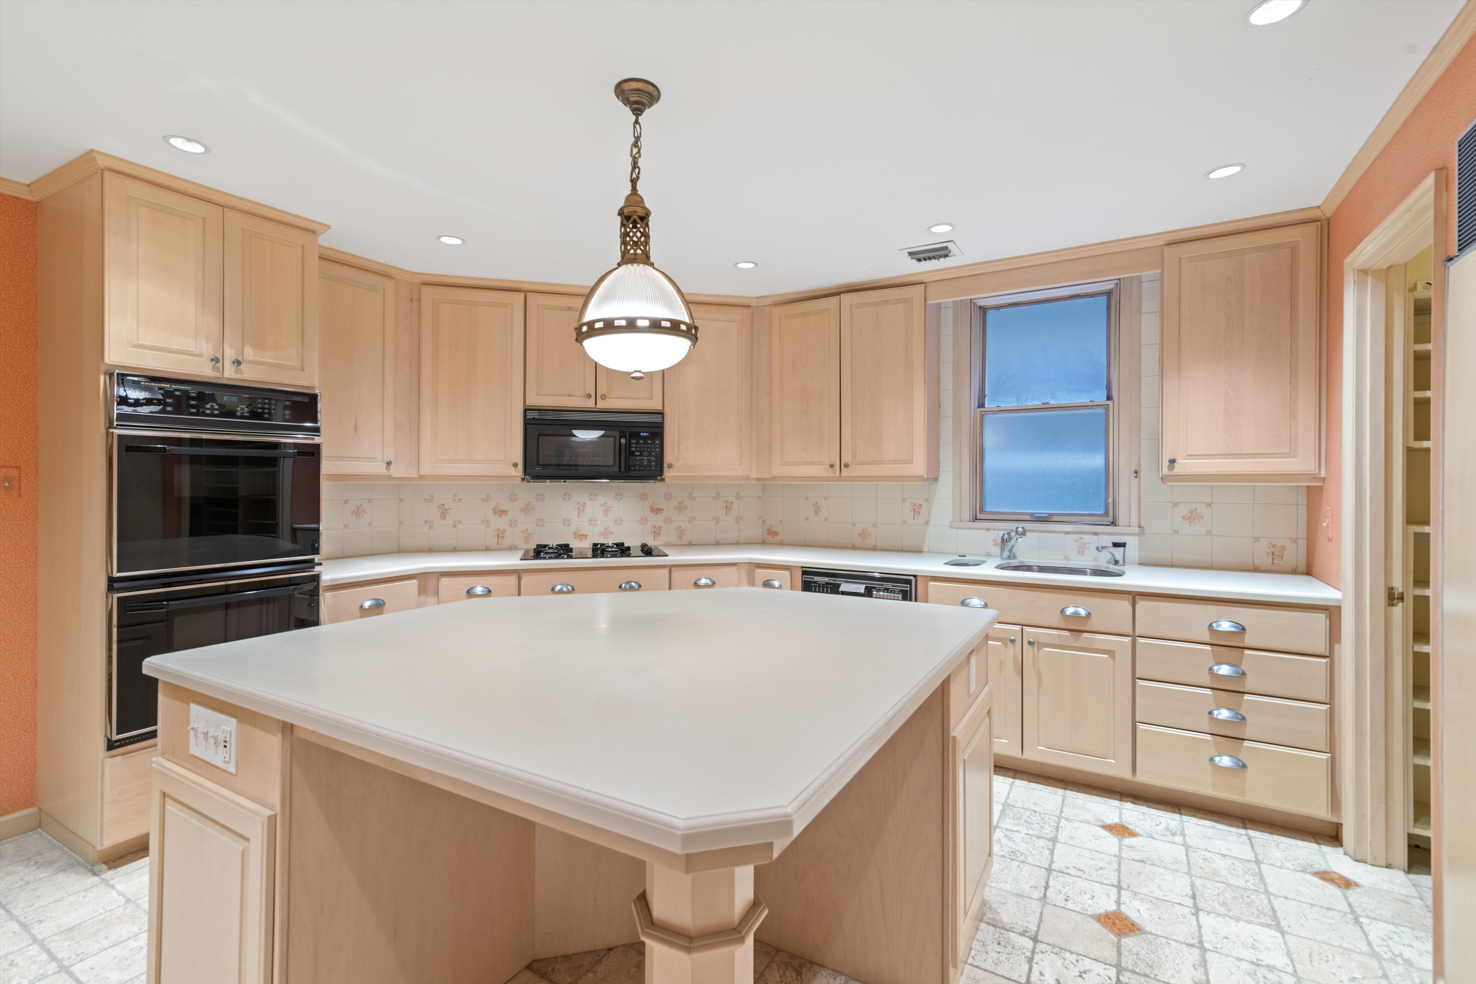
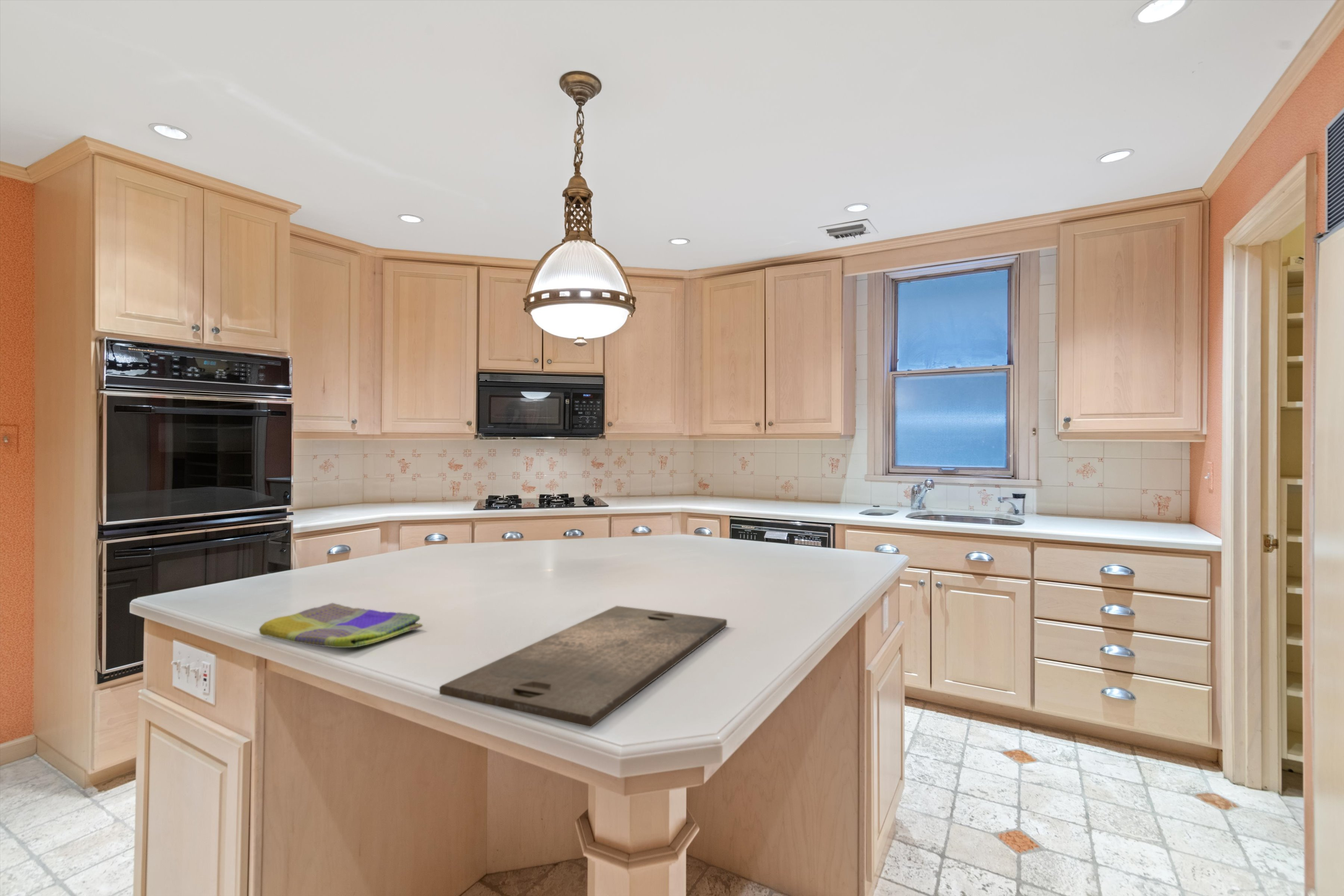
+ cutting board (607, 650)
+ dish towel (341, 624)
